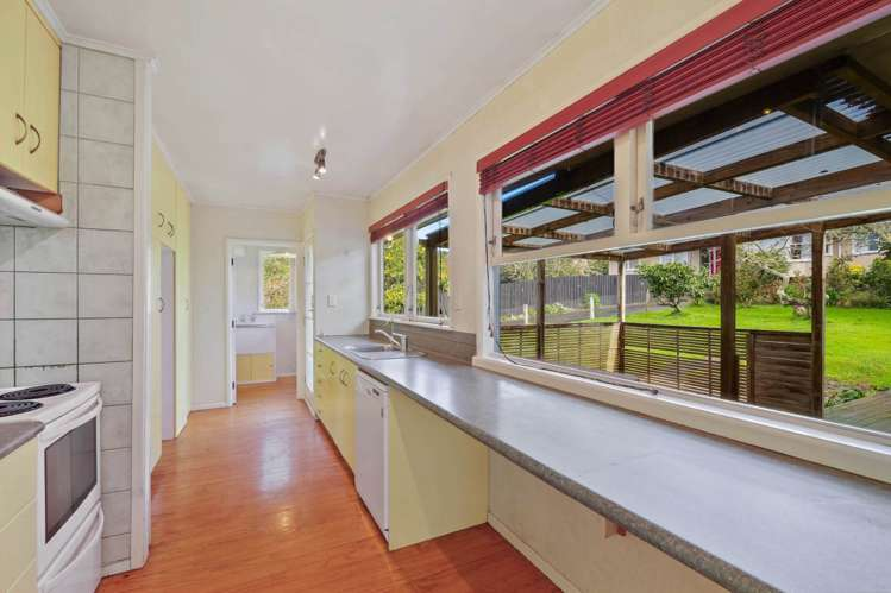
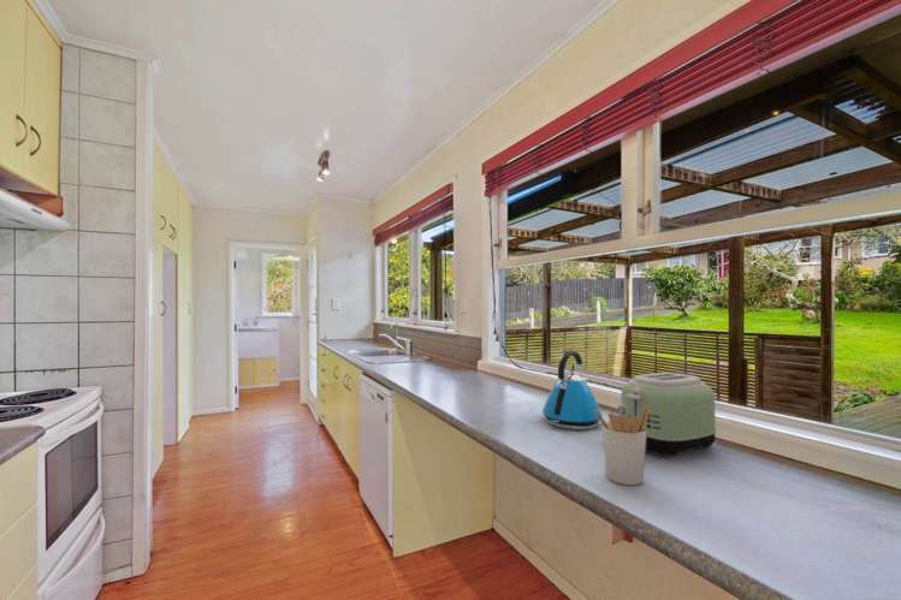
+ toaster (664, 411)
+ kettle (570, 386)
+ utensil holder (624, 442)
